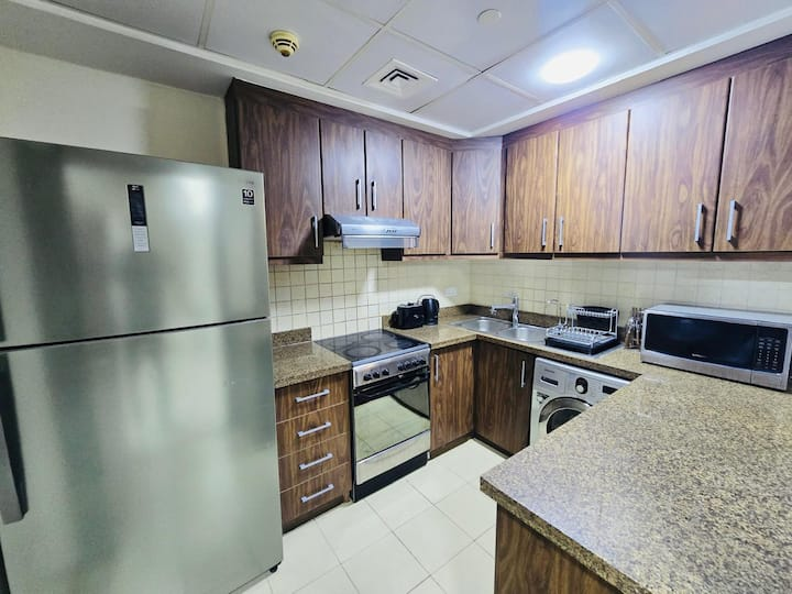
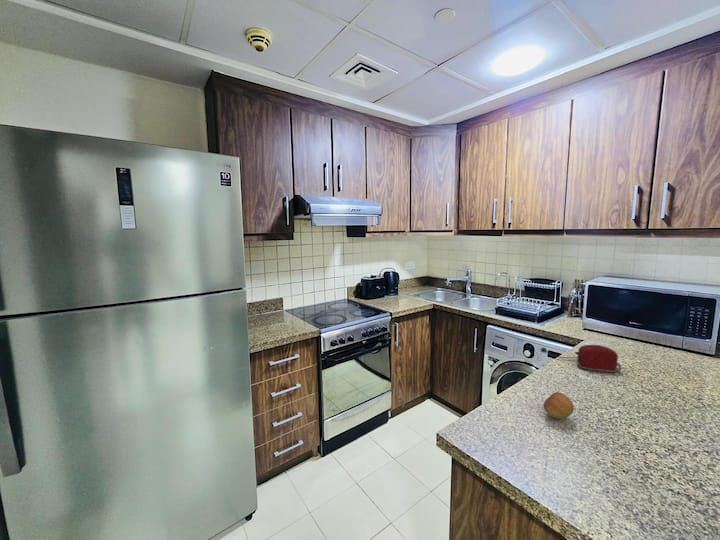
+ toaster (582, 351)
+ fruit (558, 405)
